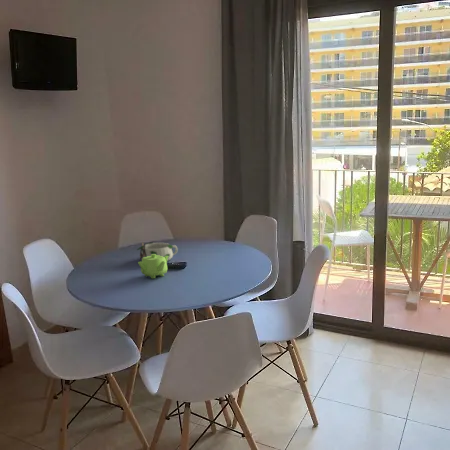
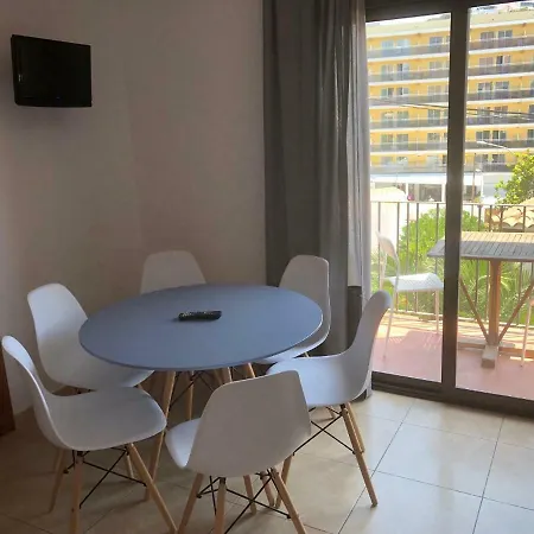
- bowl (158, 250)
- teapot (154, 265)
